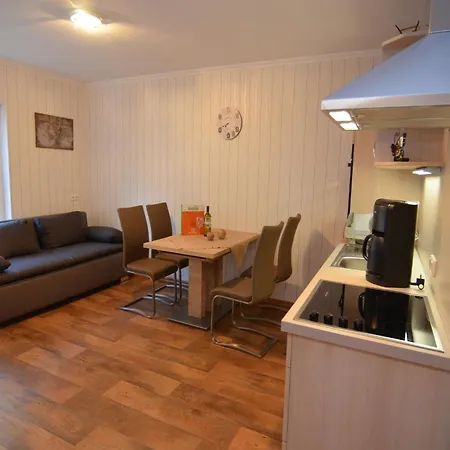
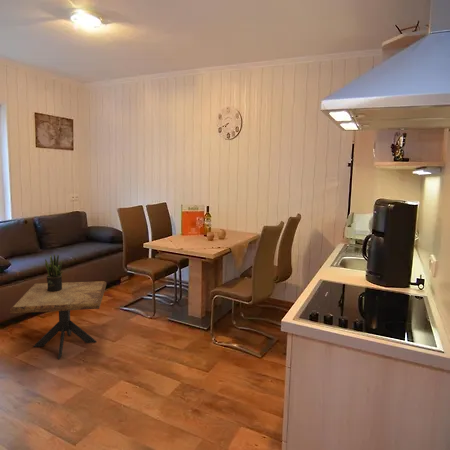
+ side table (64, 318)
+ potted plant (53, 272)
